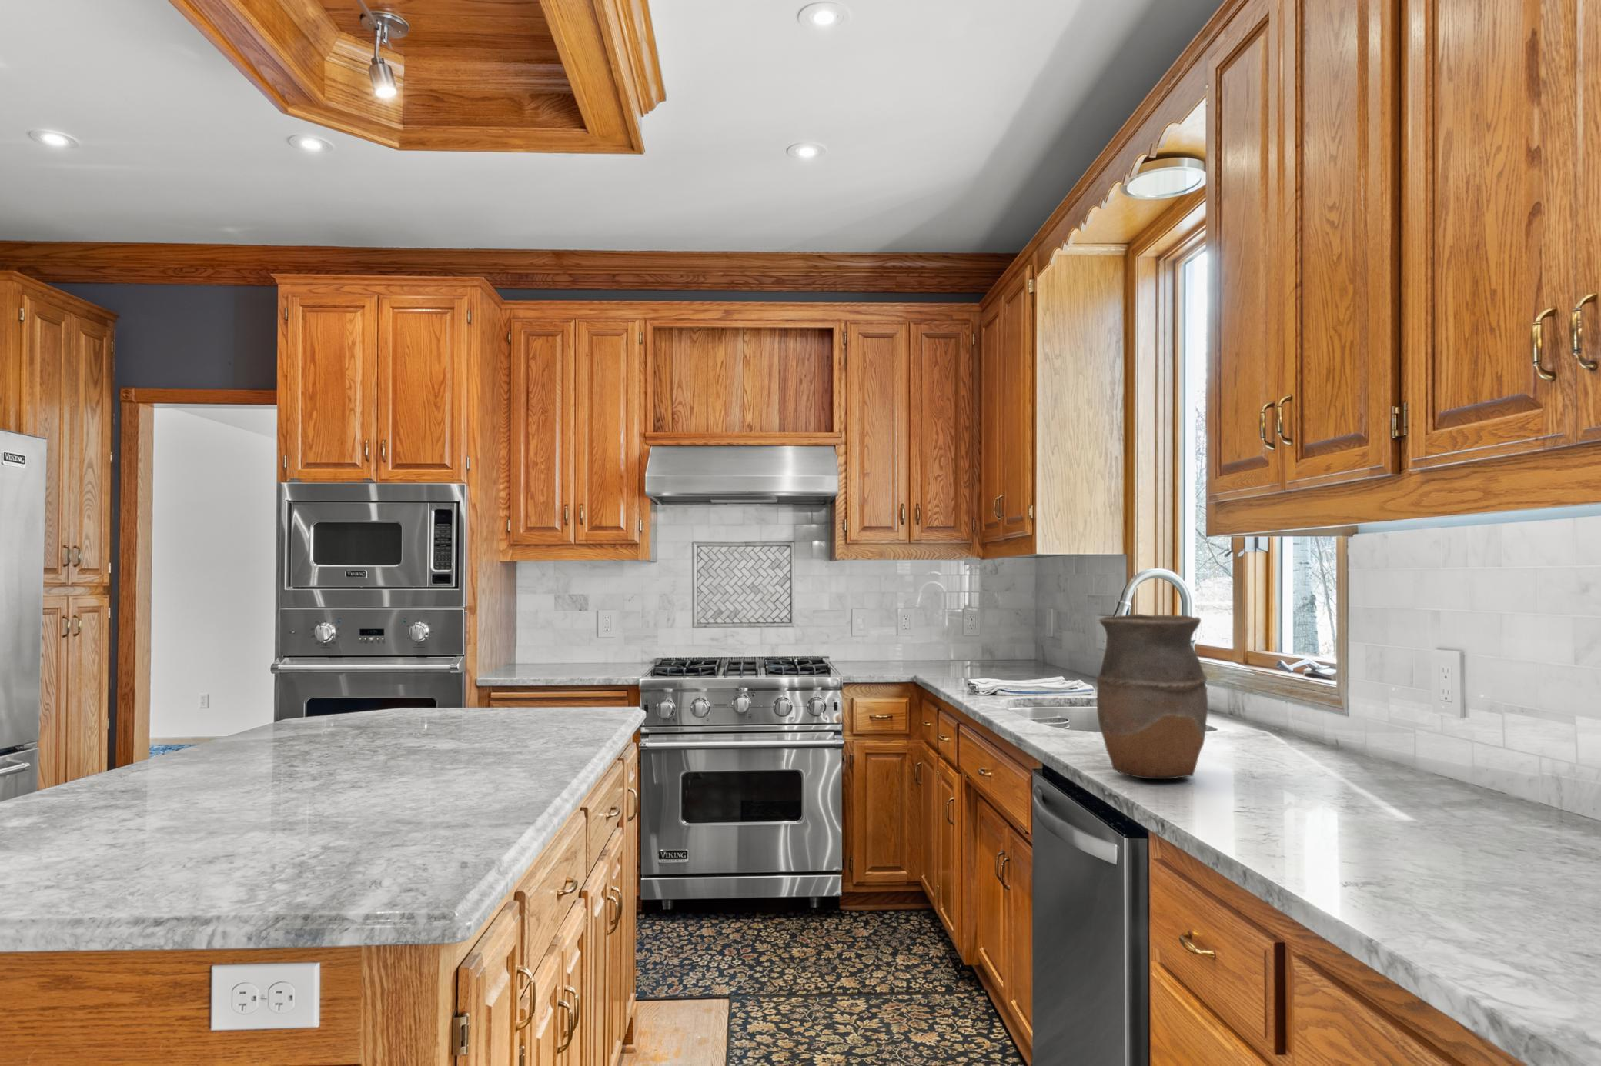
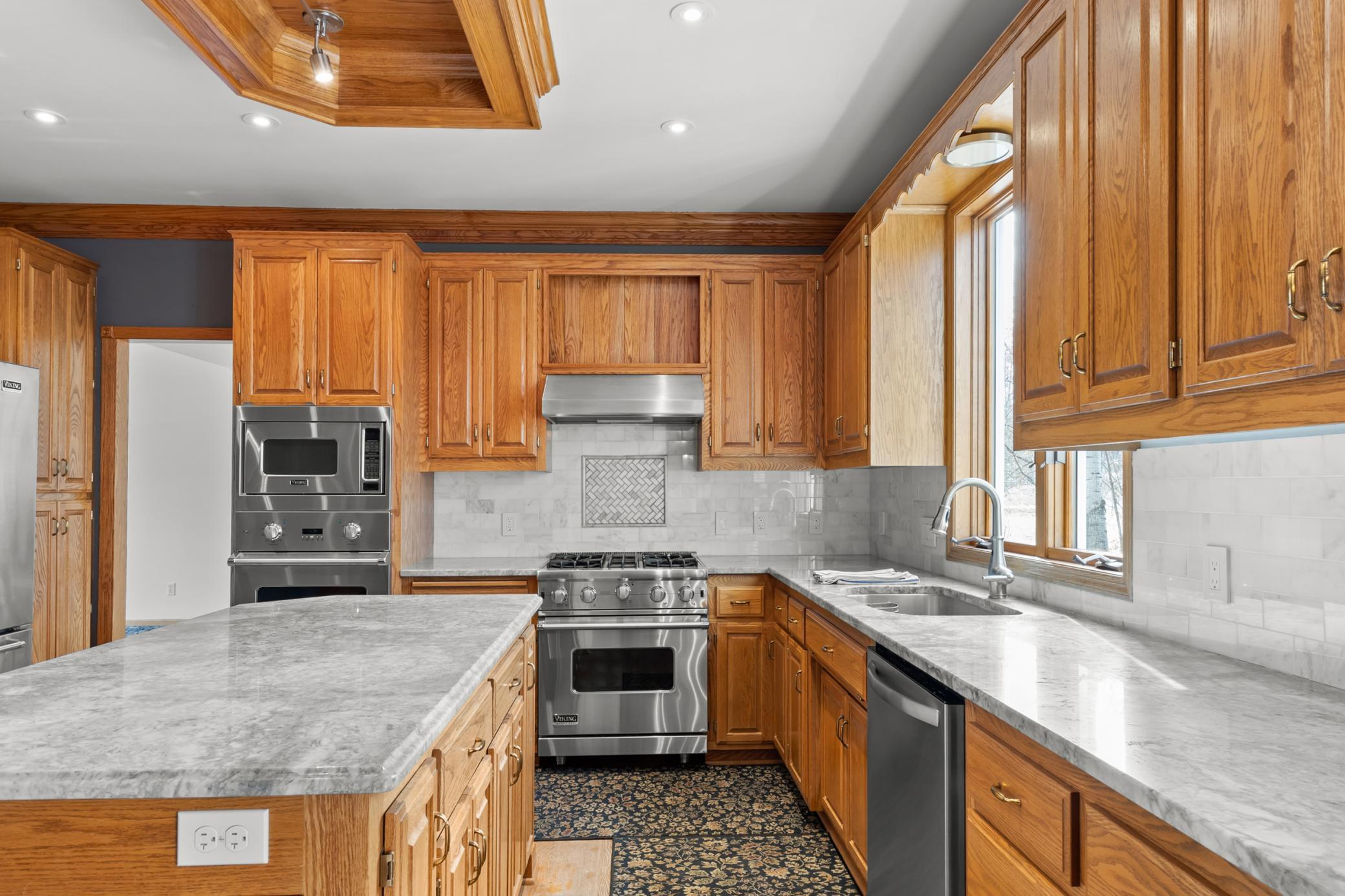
- vase (1150, 695)
